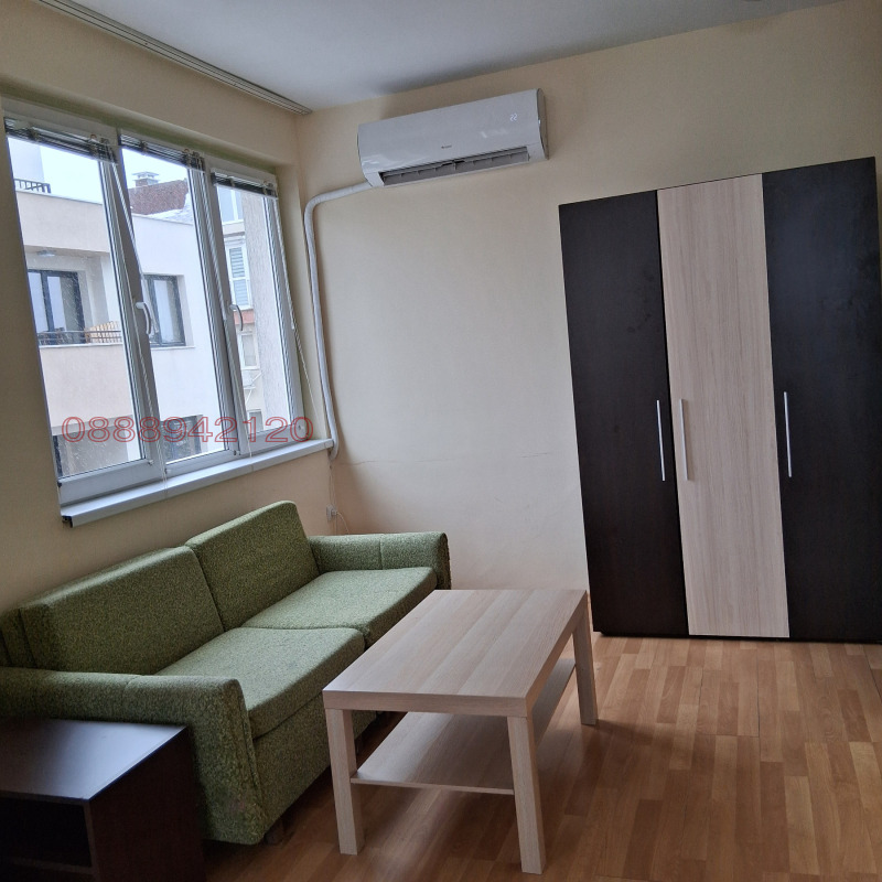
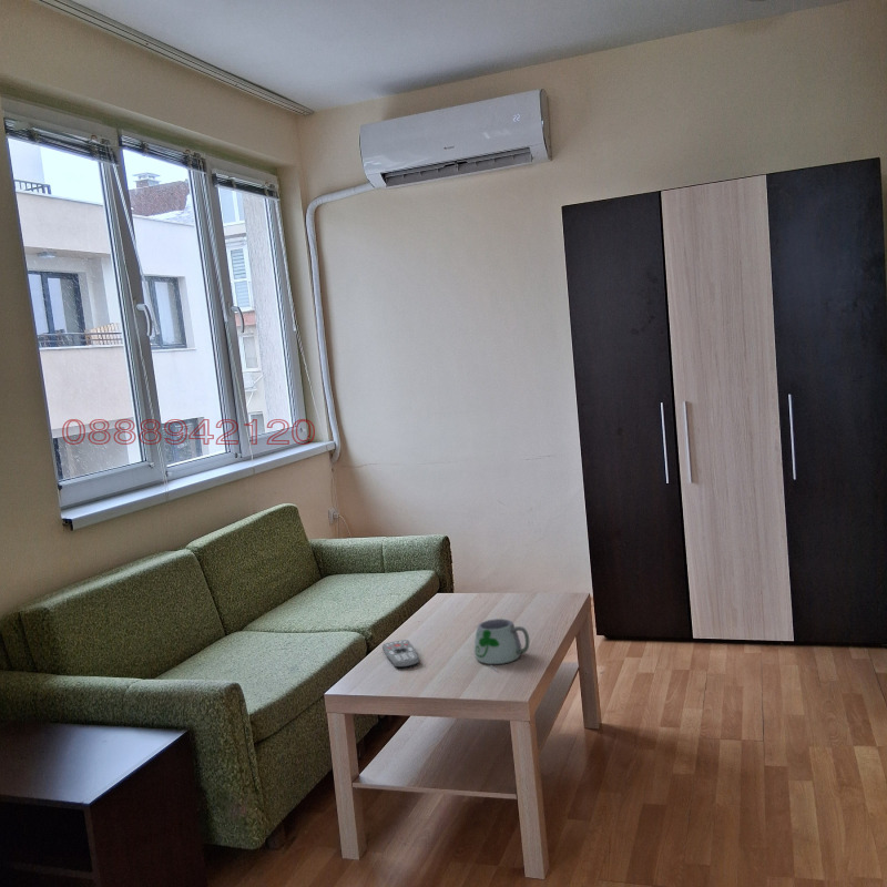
+ remote control (401, 654)
+ mug (499, 642)
